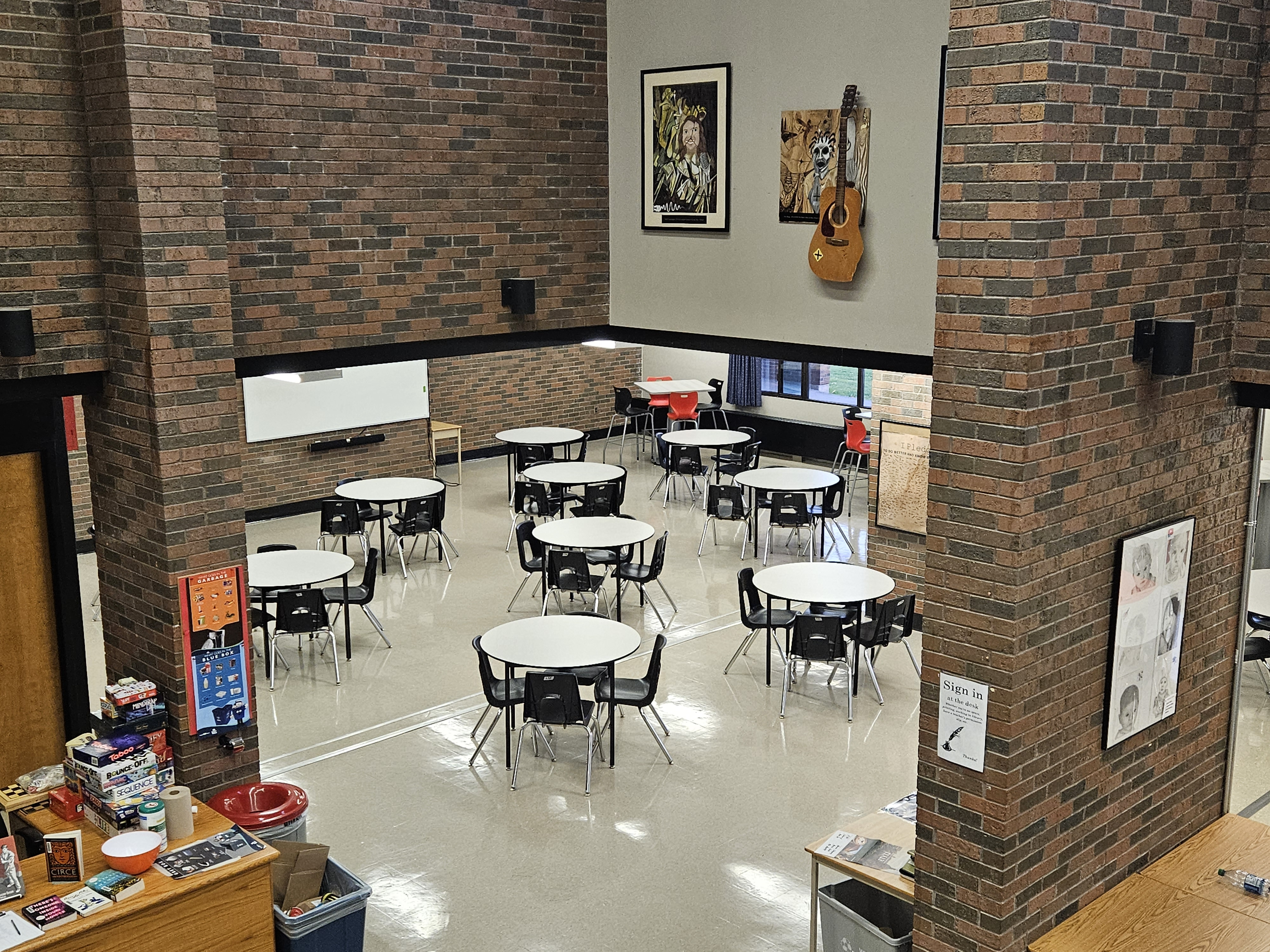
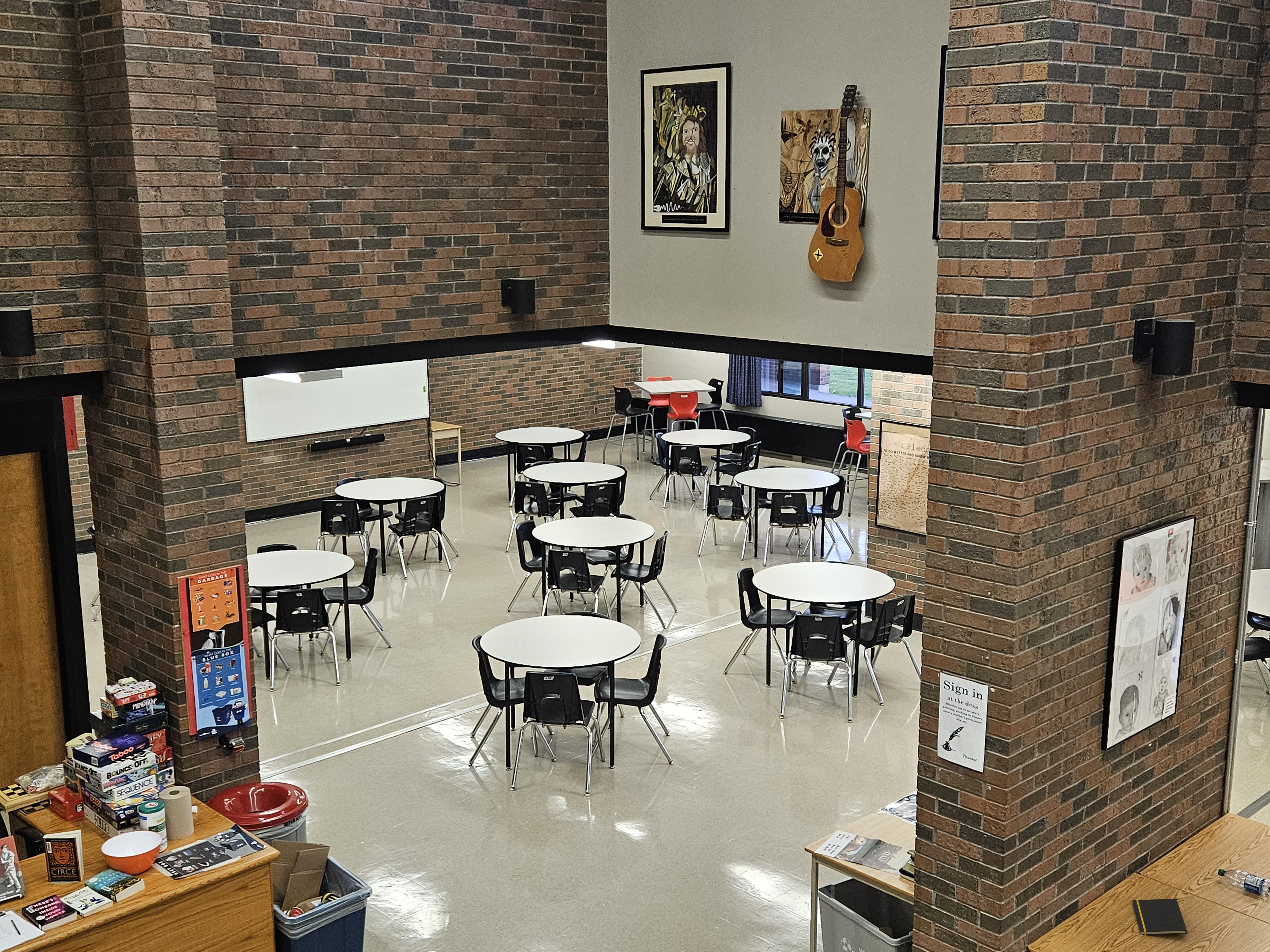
+ notepad (1159, 916)
